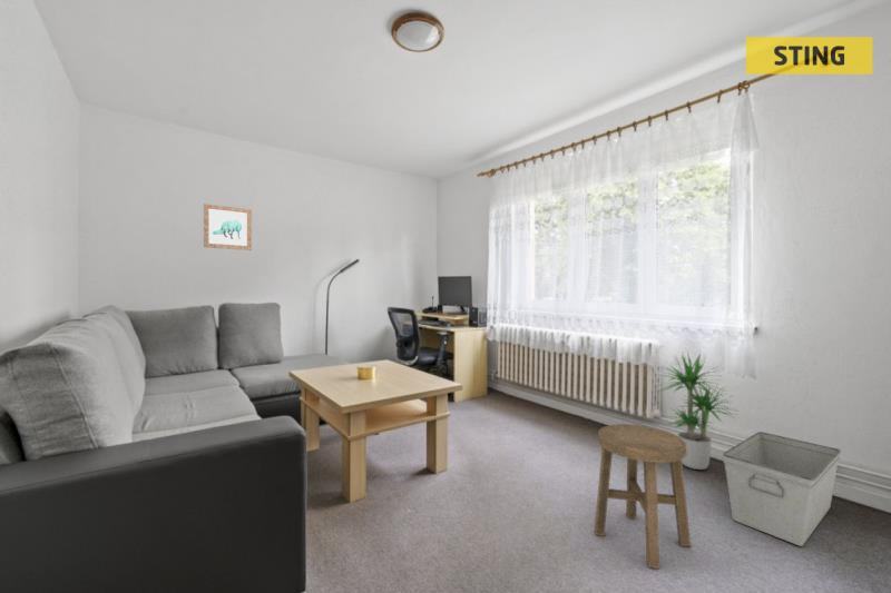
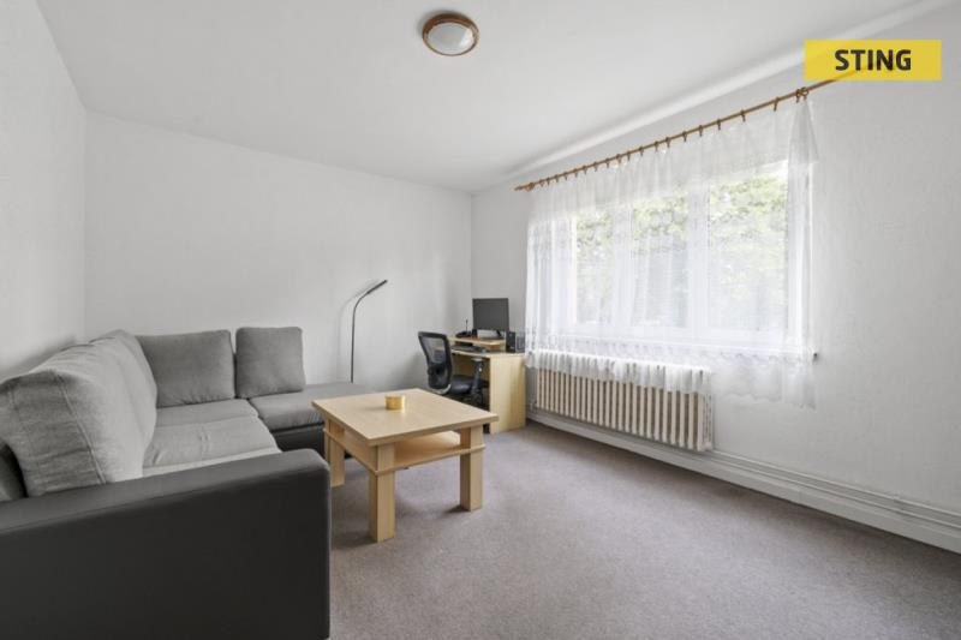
- potted plant (696, 409)
- wall art (228, 227)
- stool (639, 487)
- storage bin (782, 482)
